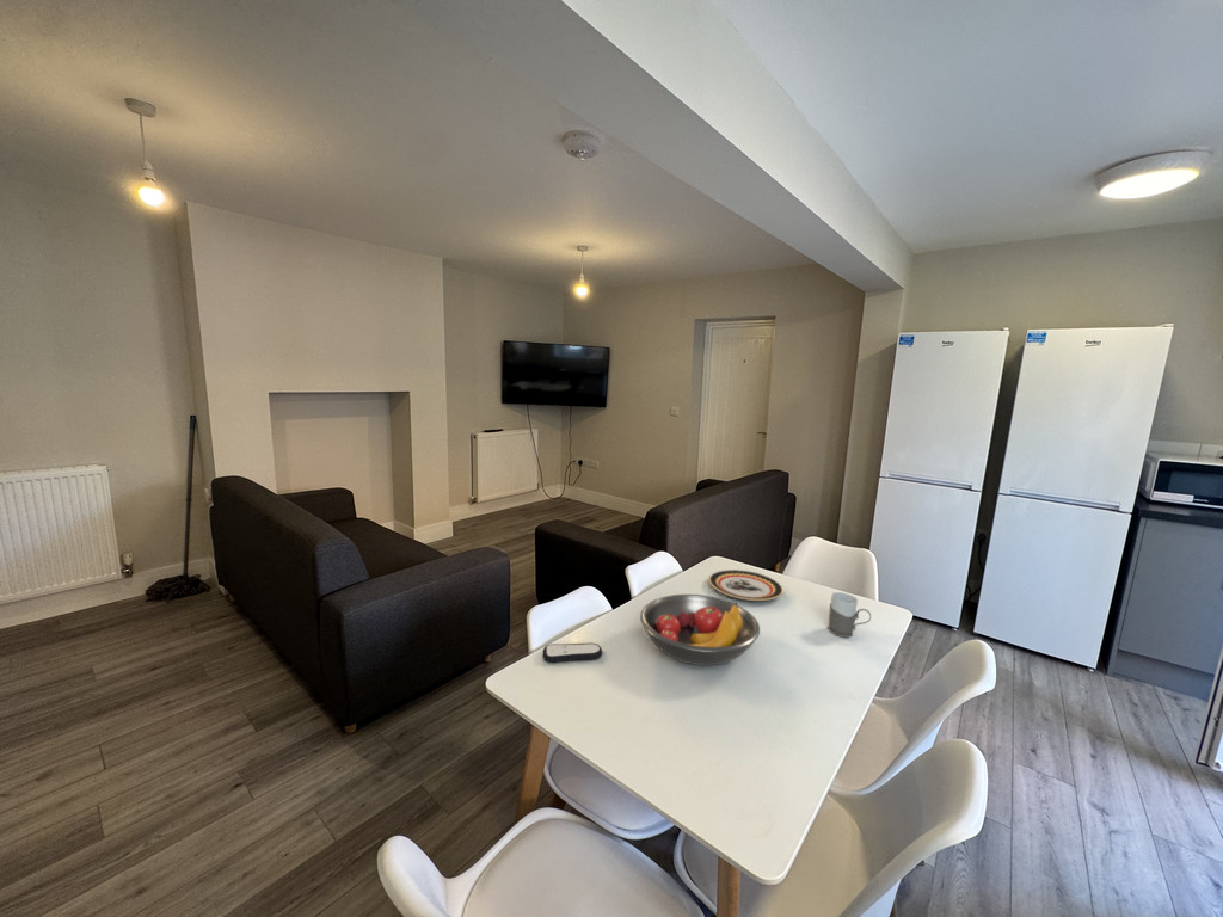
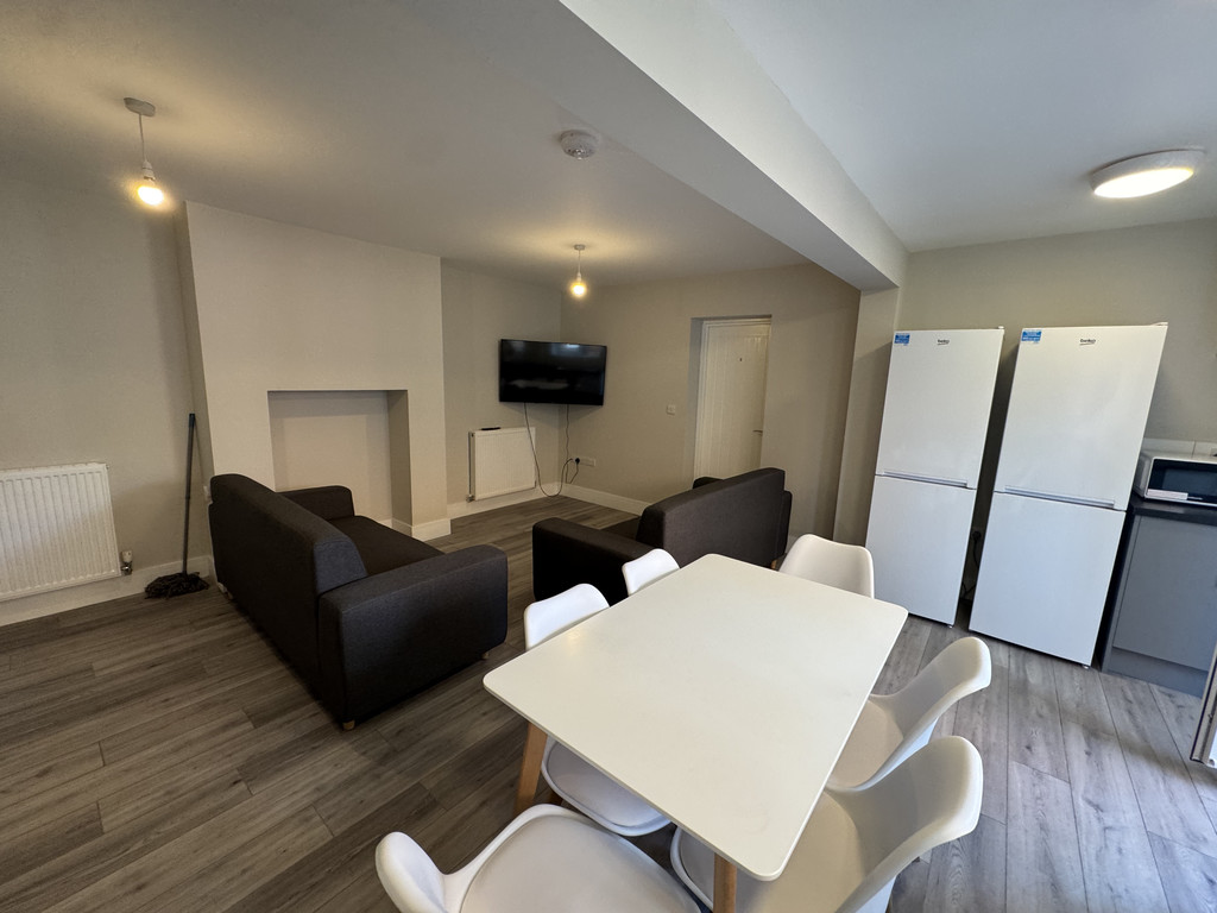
- remote control (572, 652)
- fruit bowl (697, 629)
- mug (849, 616)
- plate (744, 586)
